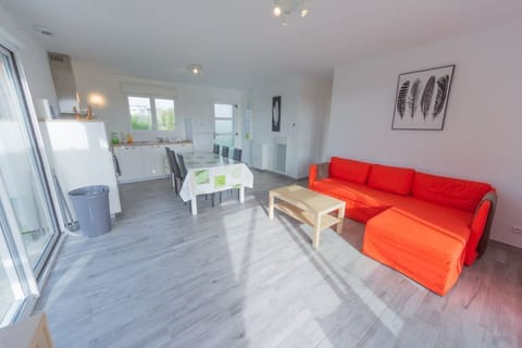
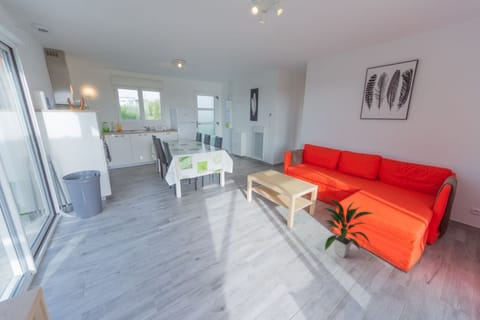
+ indoor plant (342, 227)
